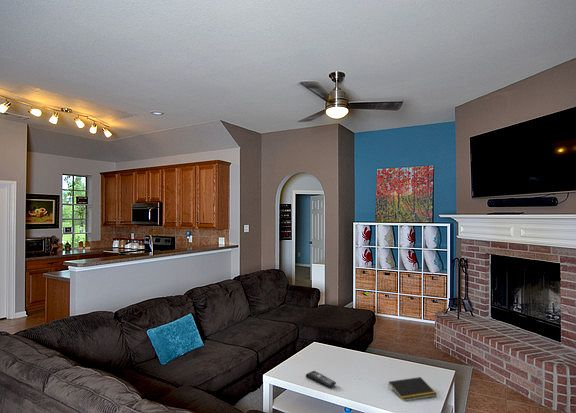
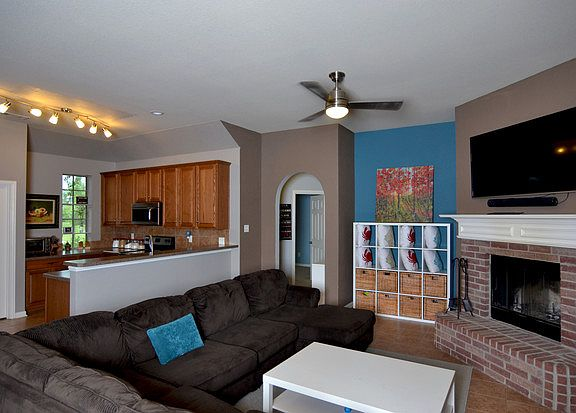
- notepad (412, 388)
- remote control (320, 378)
